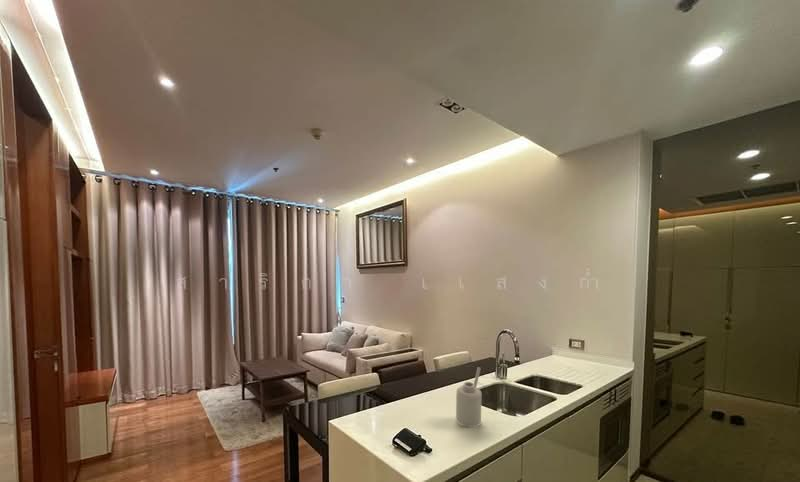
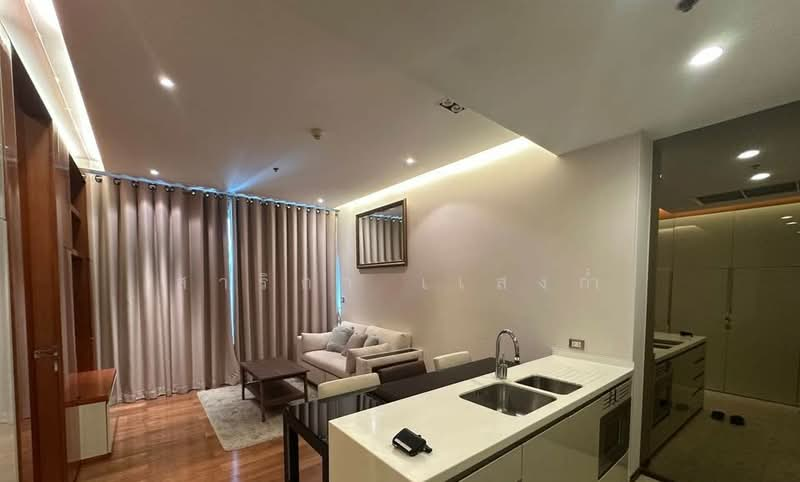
- soap dispenser (470, 395)
